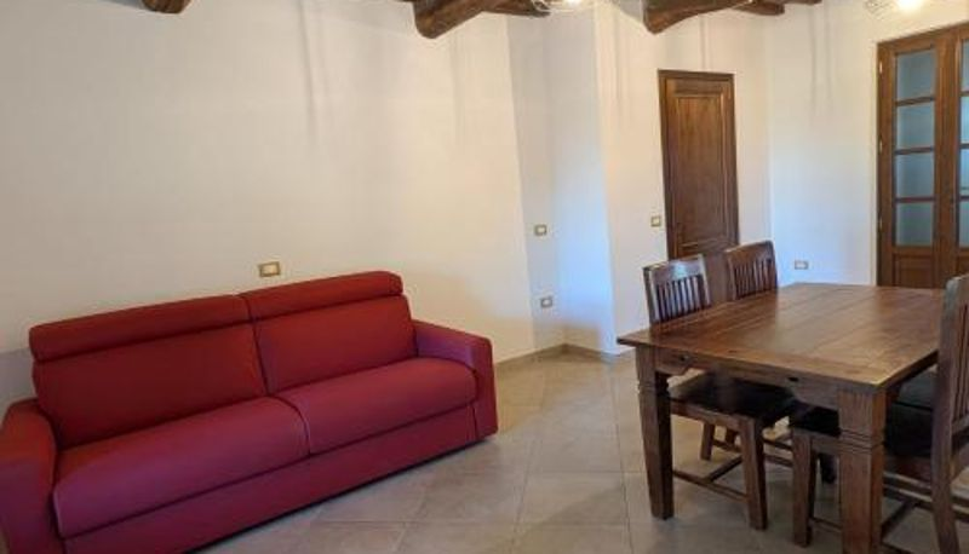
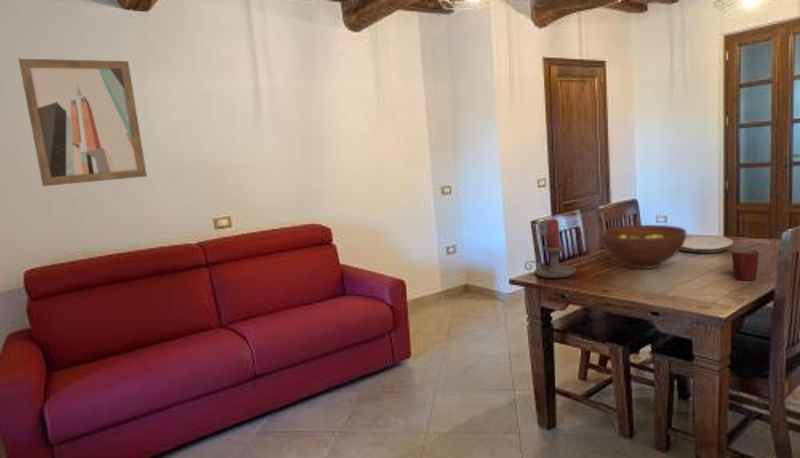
+ wall art (86, 121)
+ mug (744, 265)
+ plate (701, 244)
+ fruit bowl (642, 248)
+ candle holder (547, 247)
